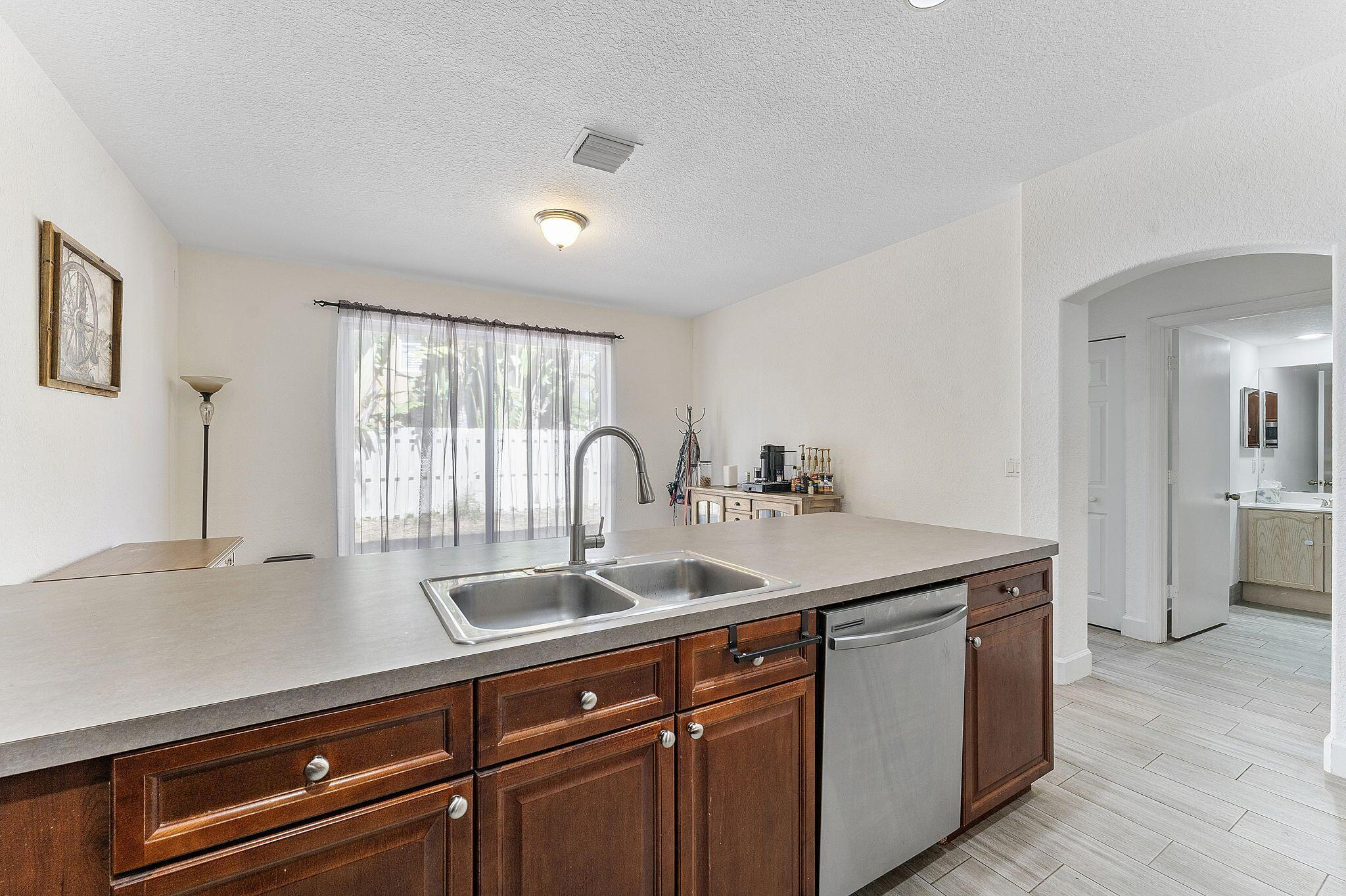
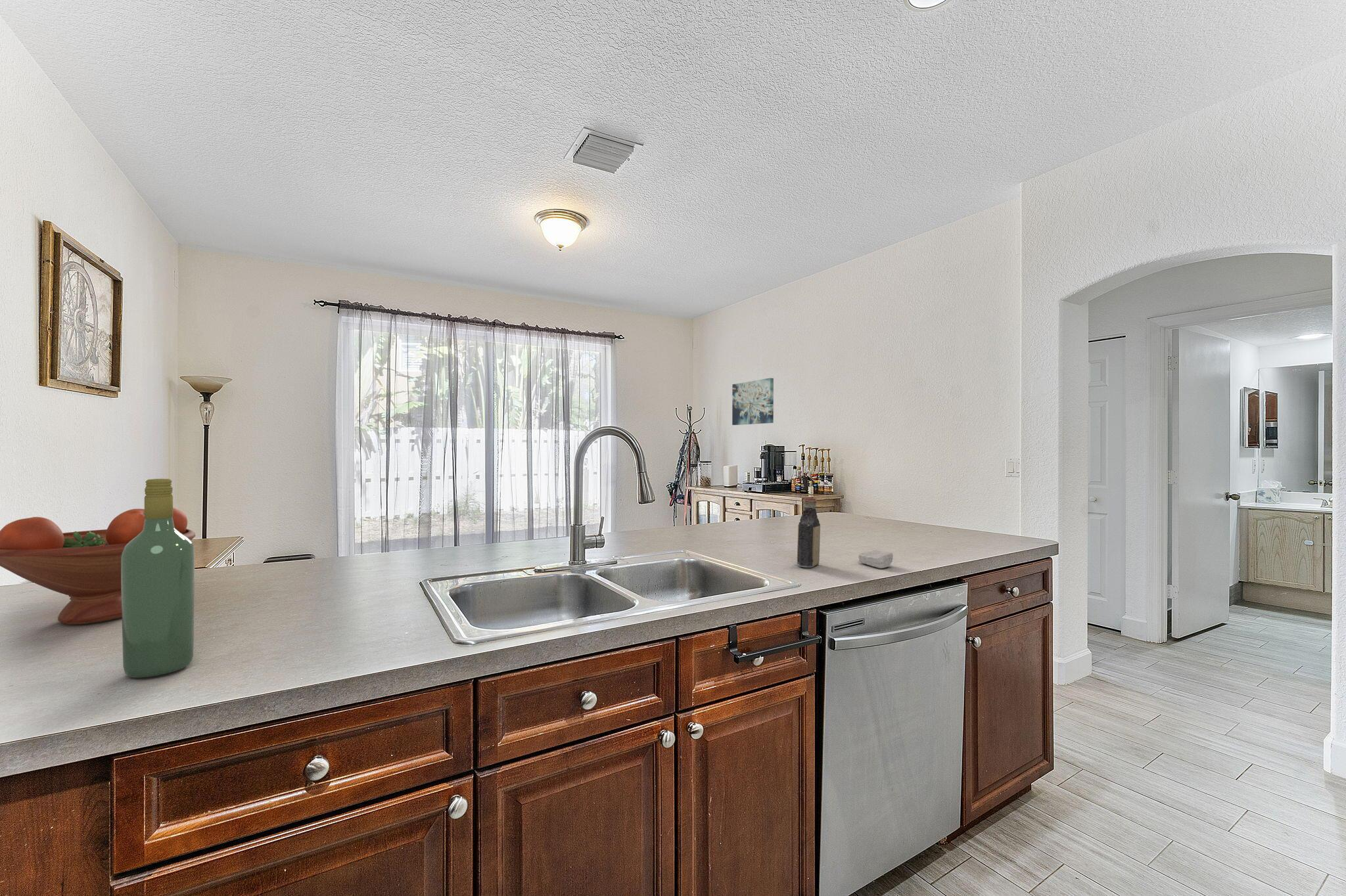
+ fruit bowl (98, 562)
+ bottle (808, 531)
+ soap bar (875, 557)
+ wall art (752, 403)
+ wine bottle (158, 574)
